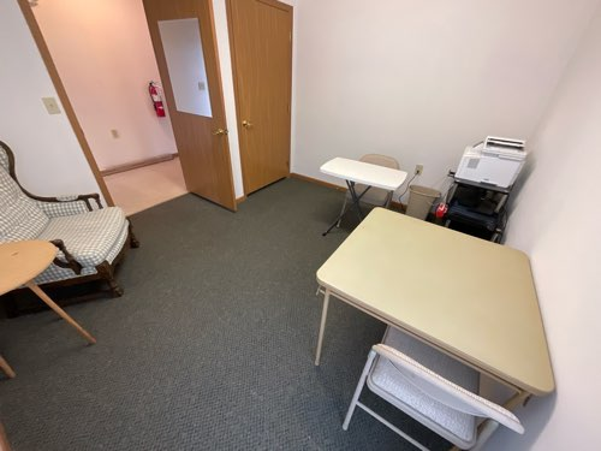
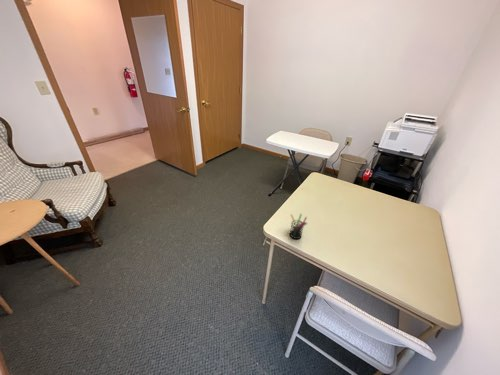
+ pen holder (298, 224)
